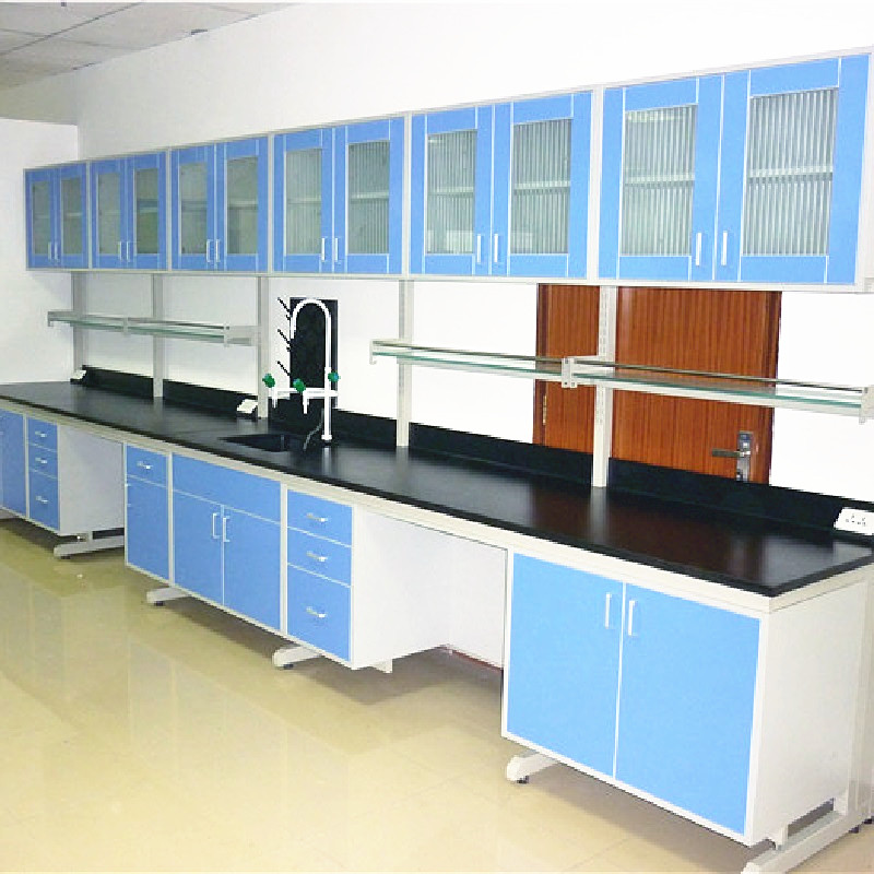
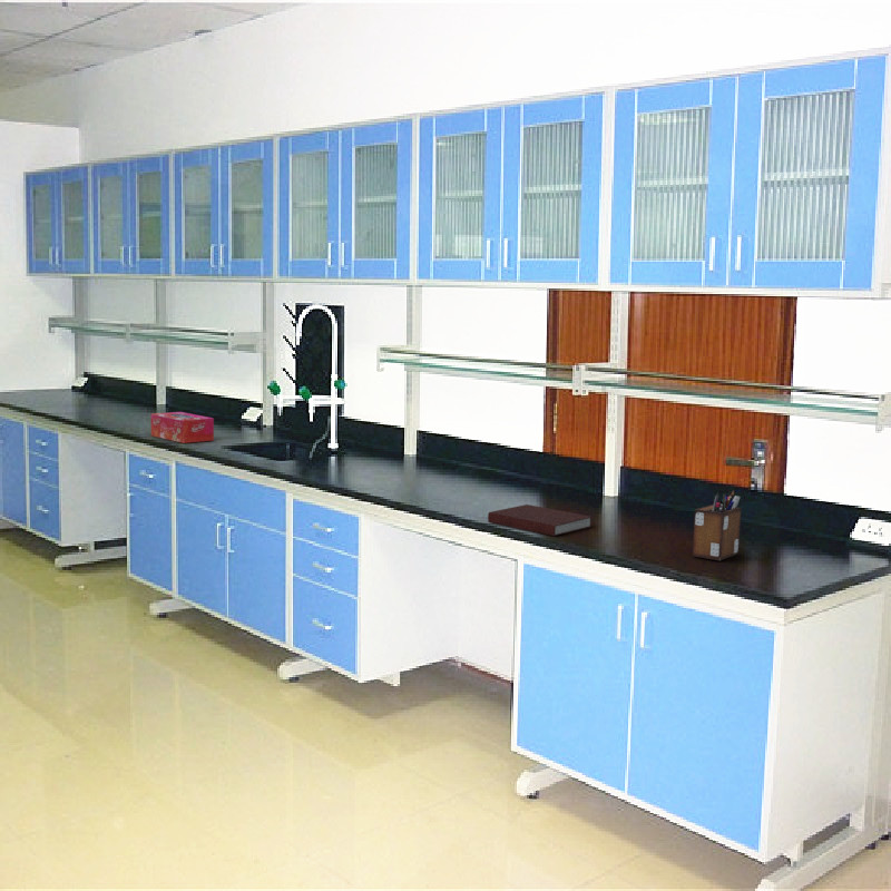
+ notebook (539, 519)
+ tissue box (182, 427)
+ desk organizer (717, 522)
